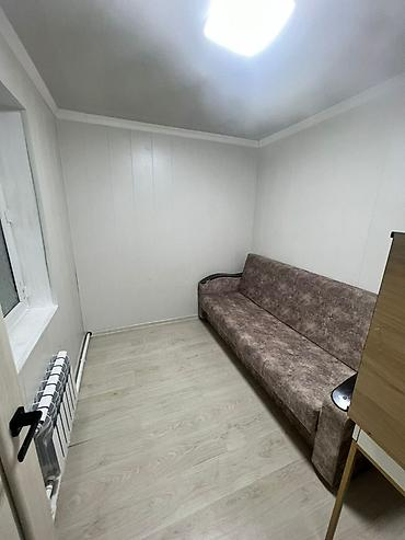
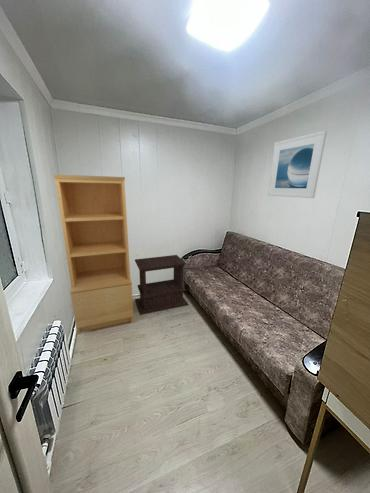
+ side table (160, 282)
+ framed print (292, 168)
+ bookcase (99, 253)
